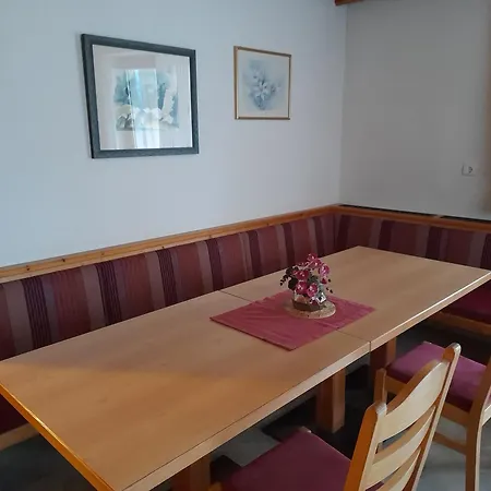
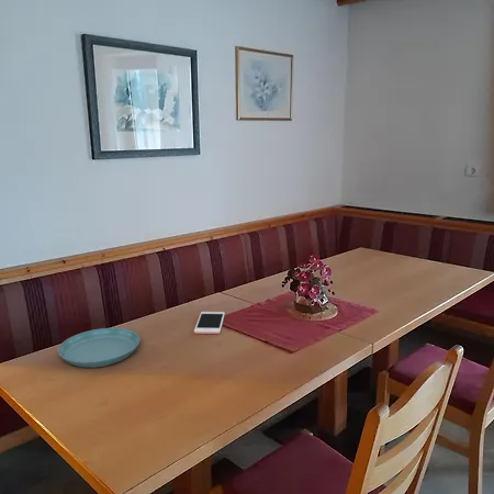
+ cell phone (210, 322)
+ saucer (100, 348)
